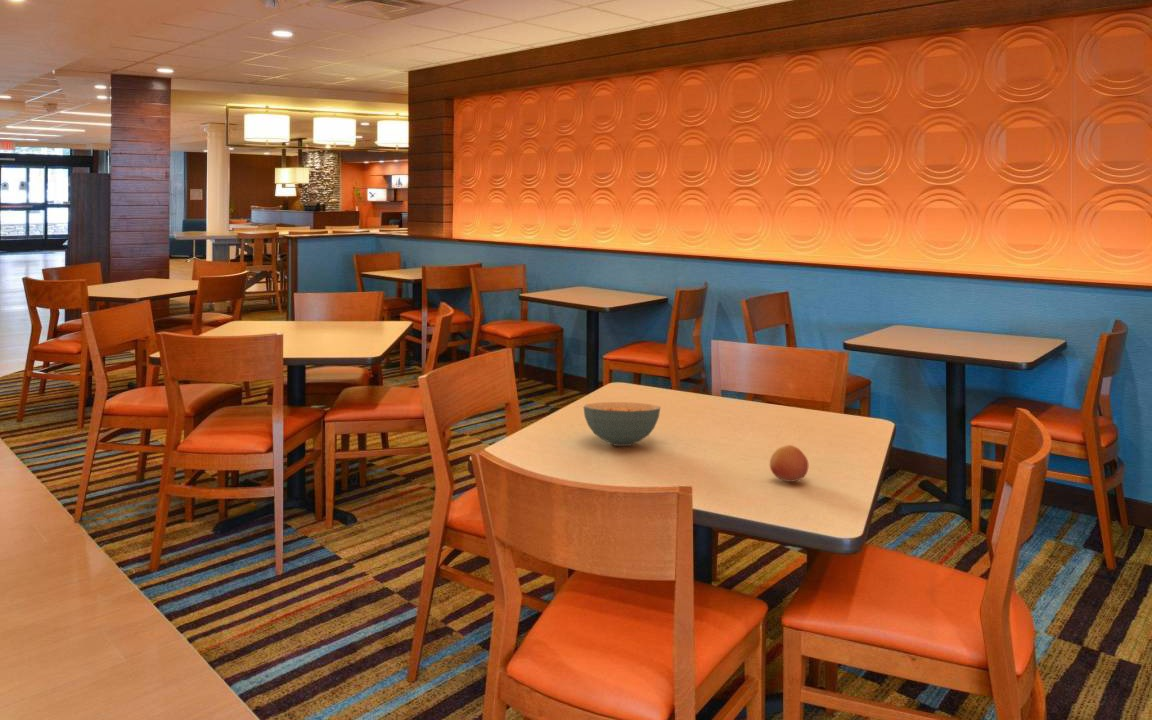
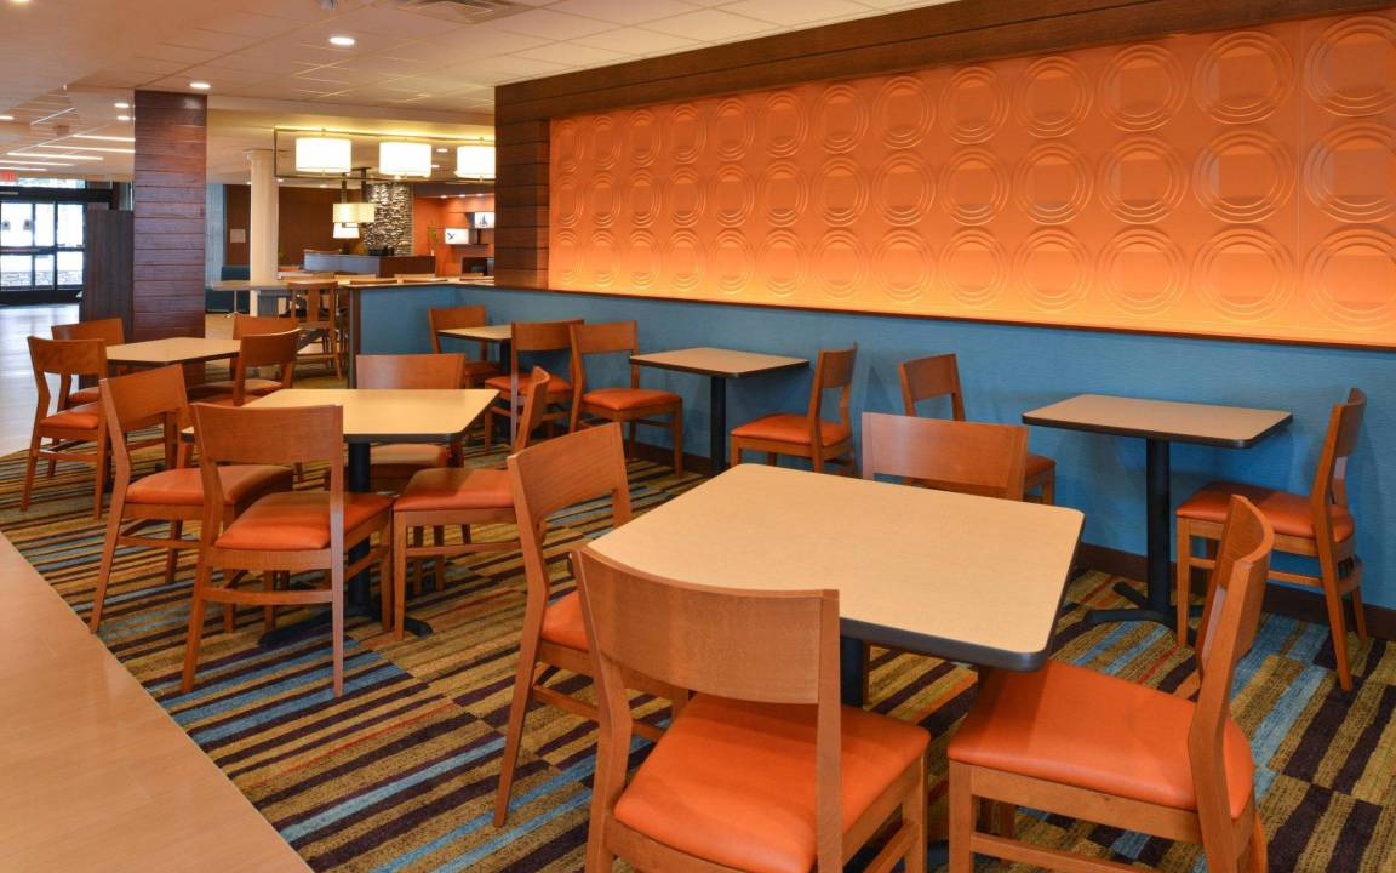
- cereal bowl (621, 425)
- fruit (790, 463)
